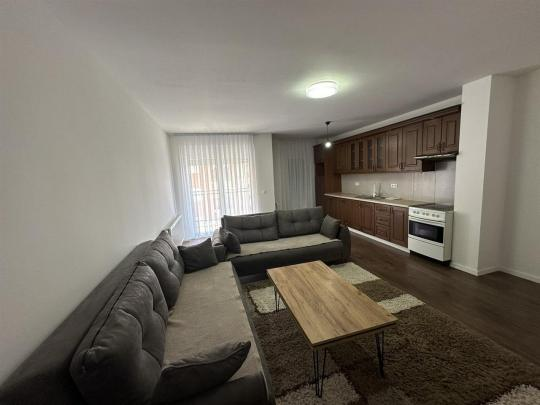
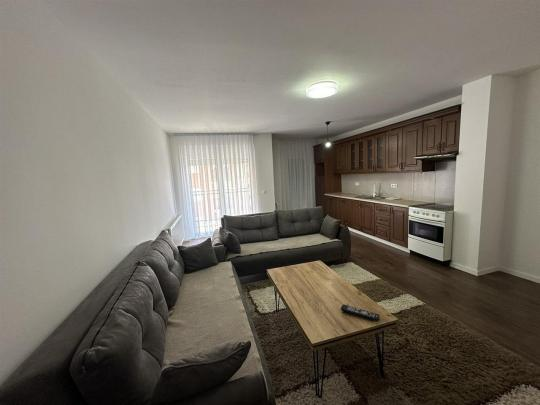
+ remote control (359, 312)
